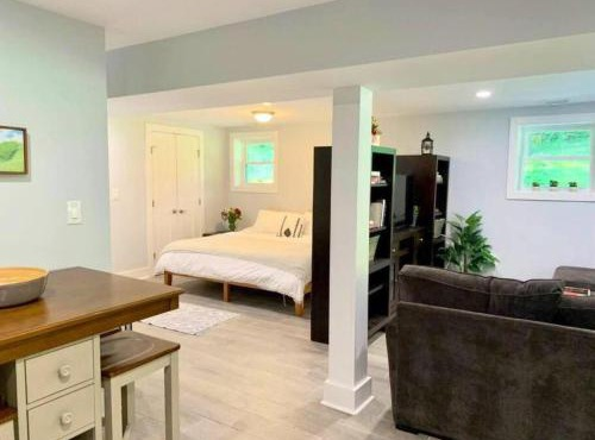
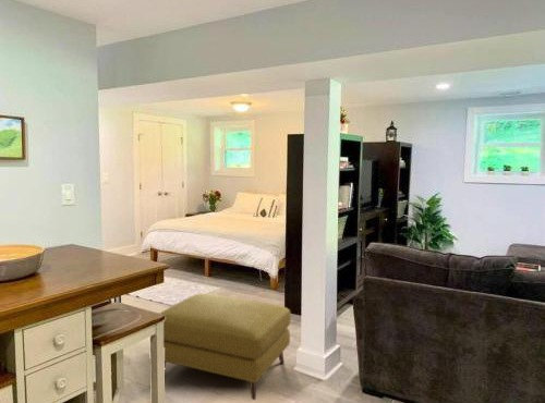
+ ottoman (222, 337)
